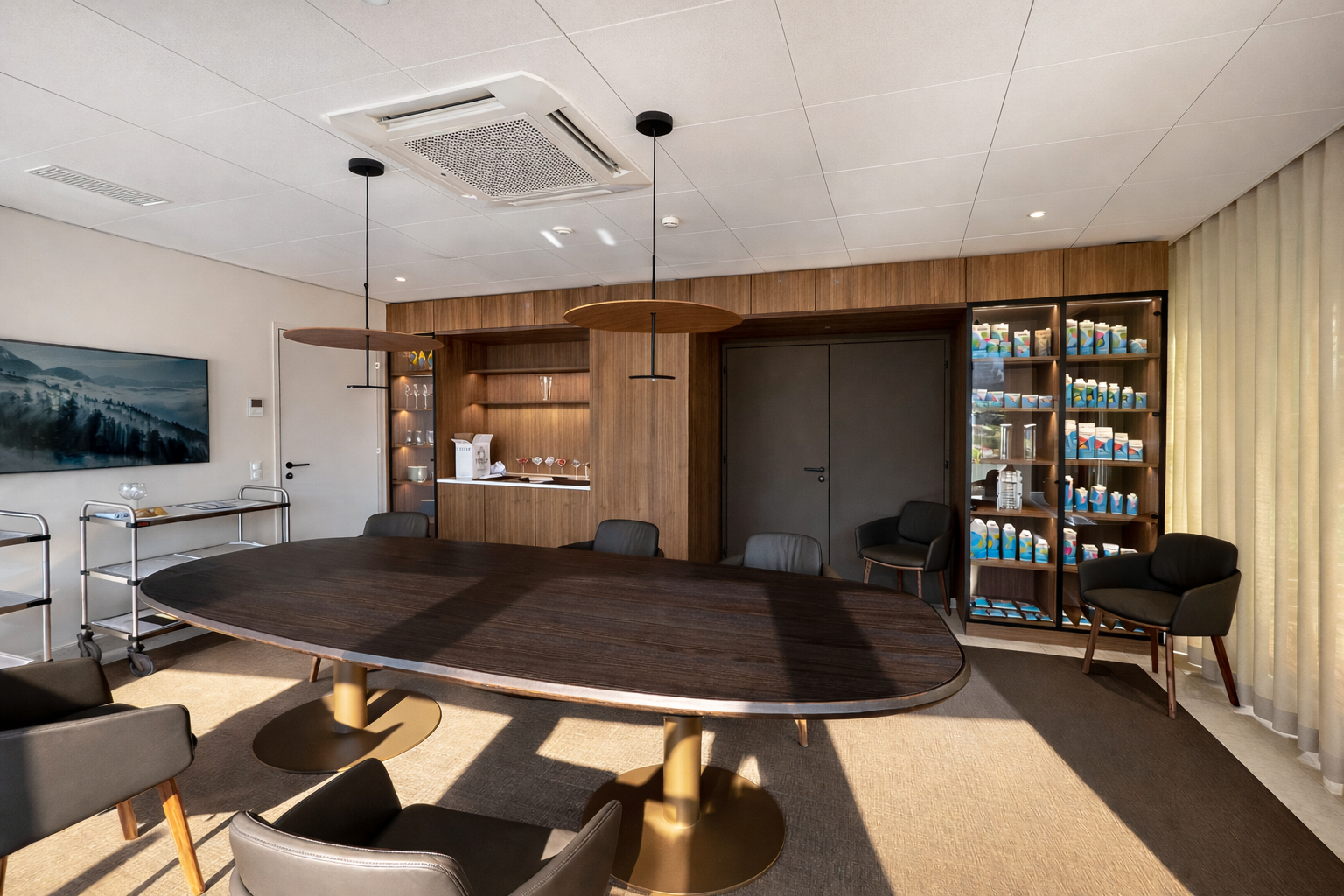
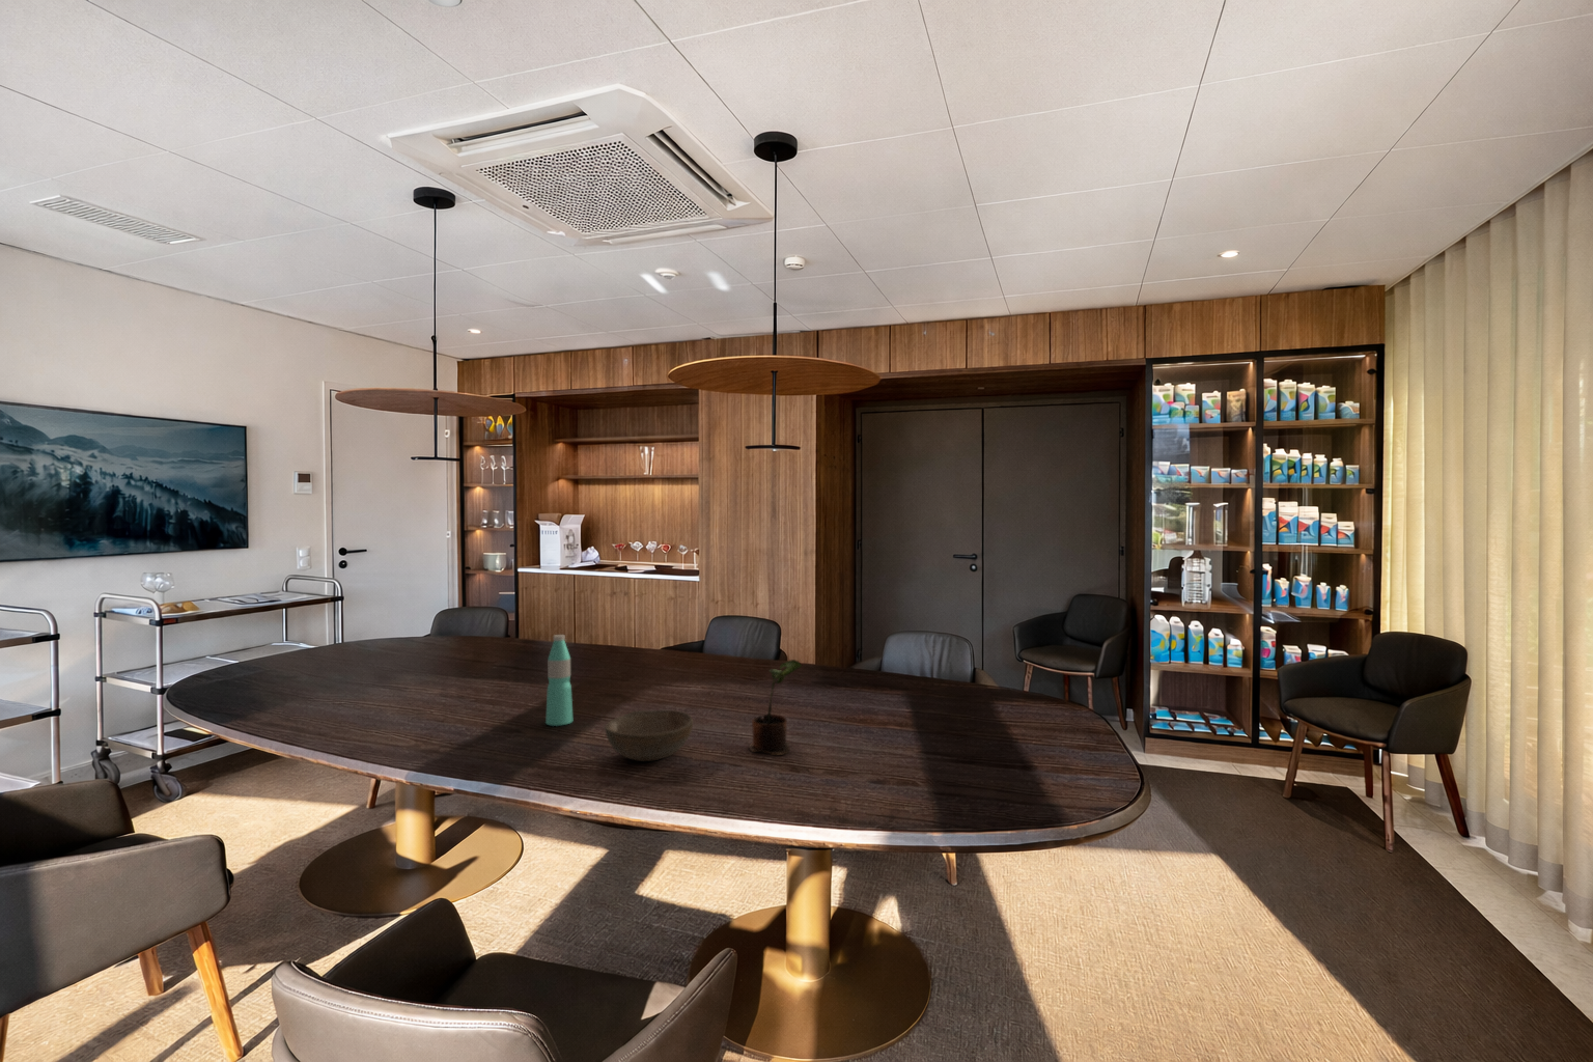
+ potted plant (770, 702)
+ bowl (650, 738)
+ water bottle (559, 678)
